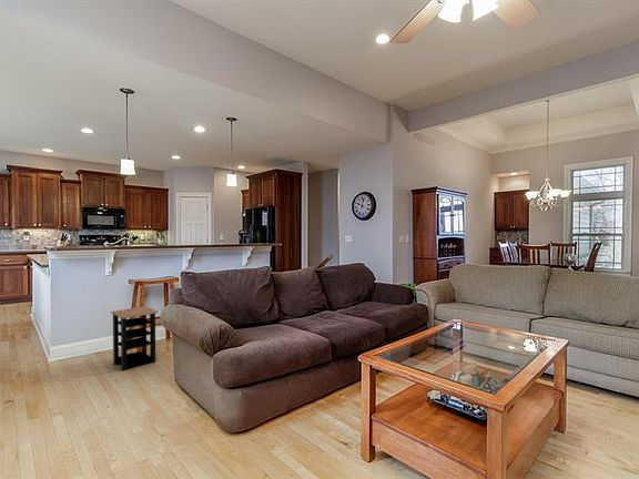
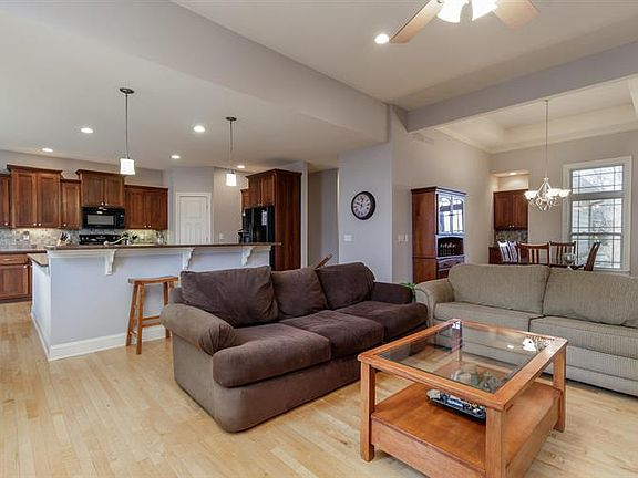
- side table (134, 337)
